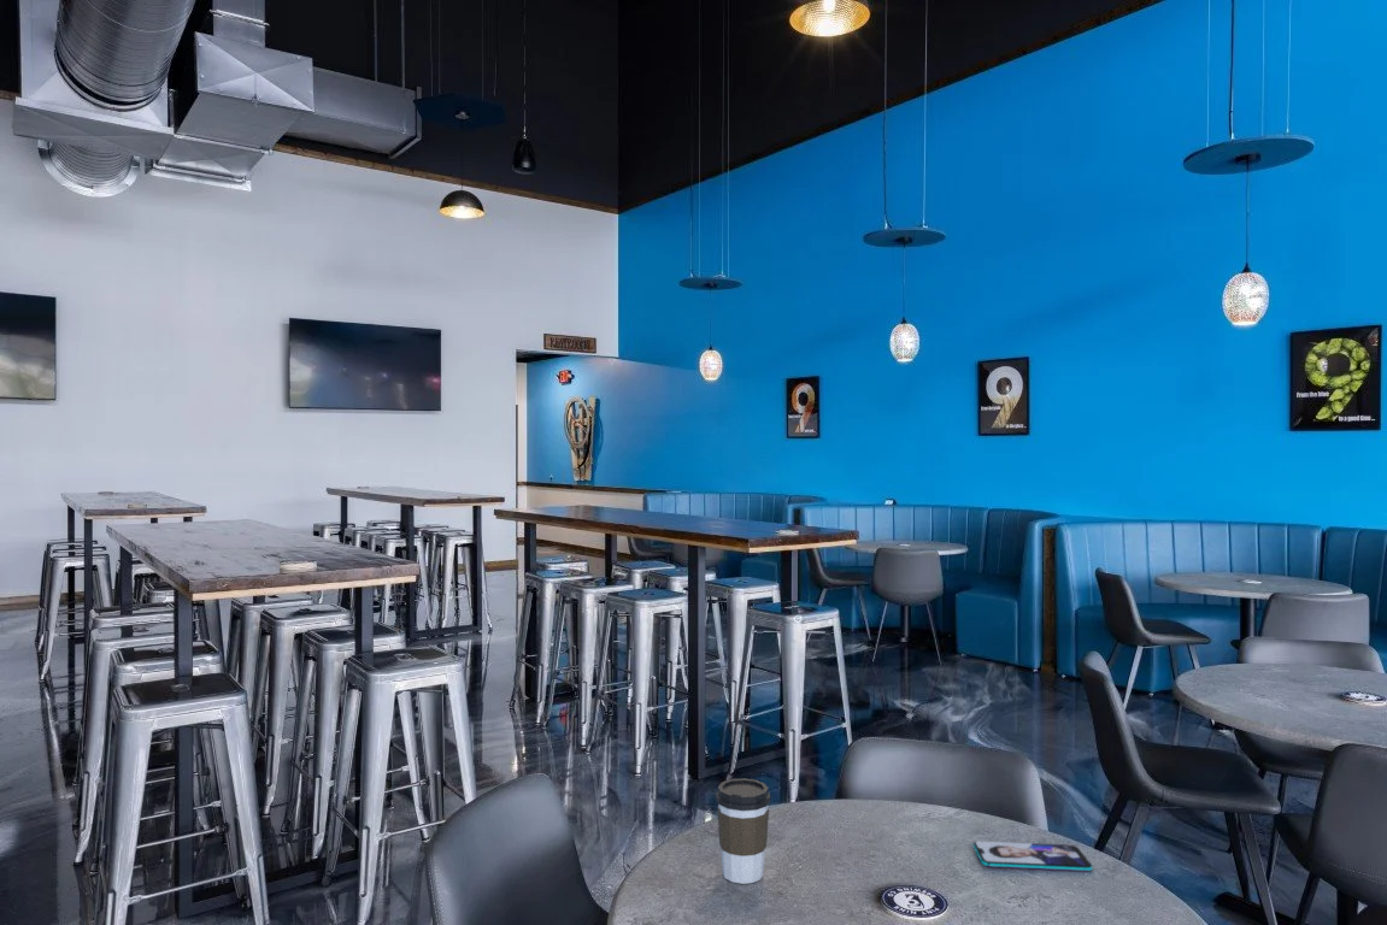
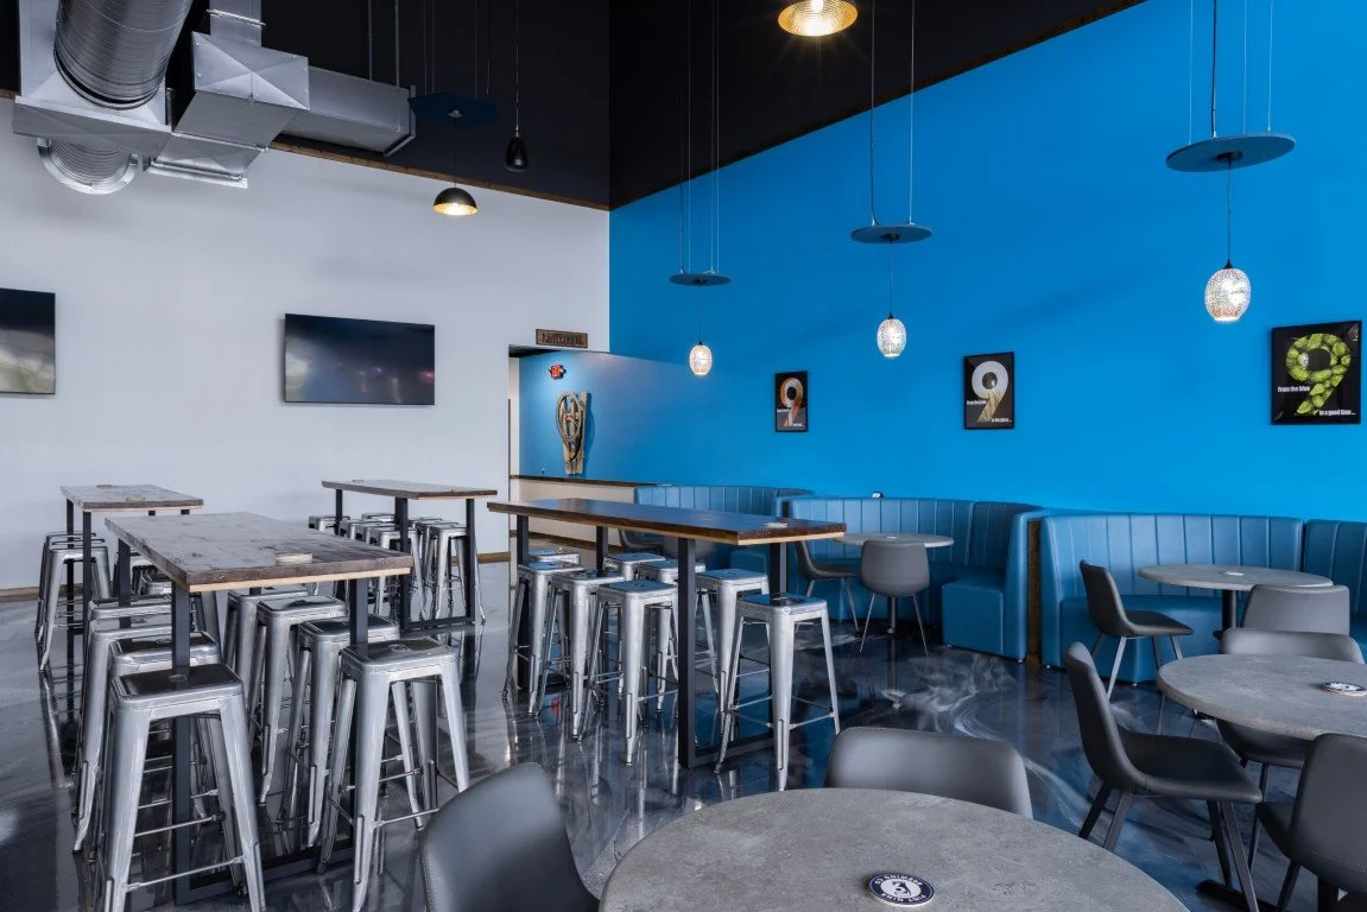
- smartphone (1030, 855)
- coffee cup (742, 830)
